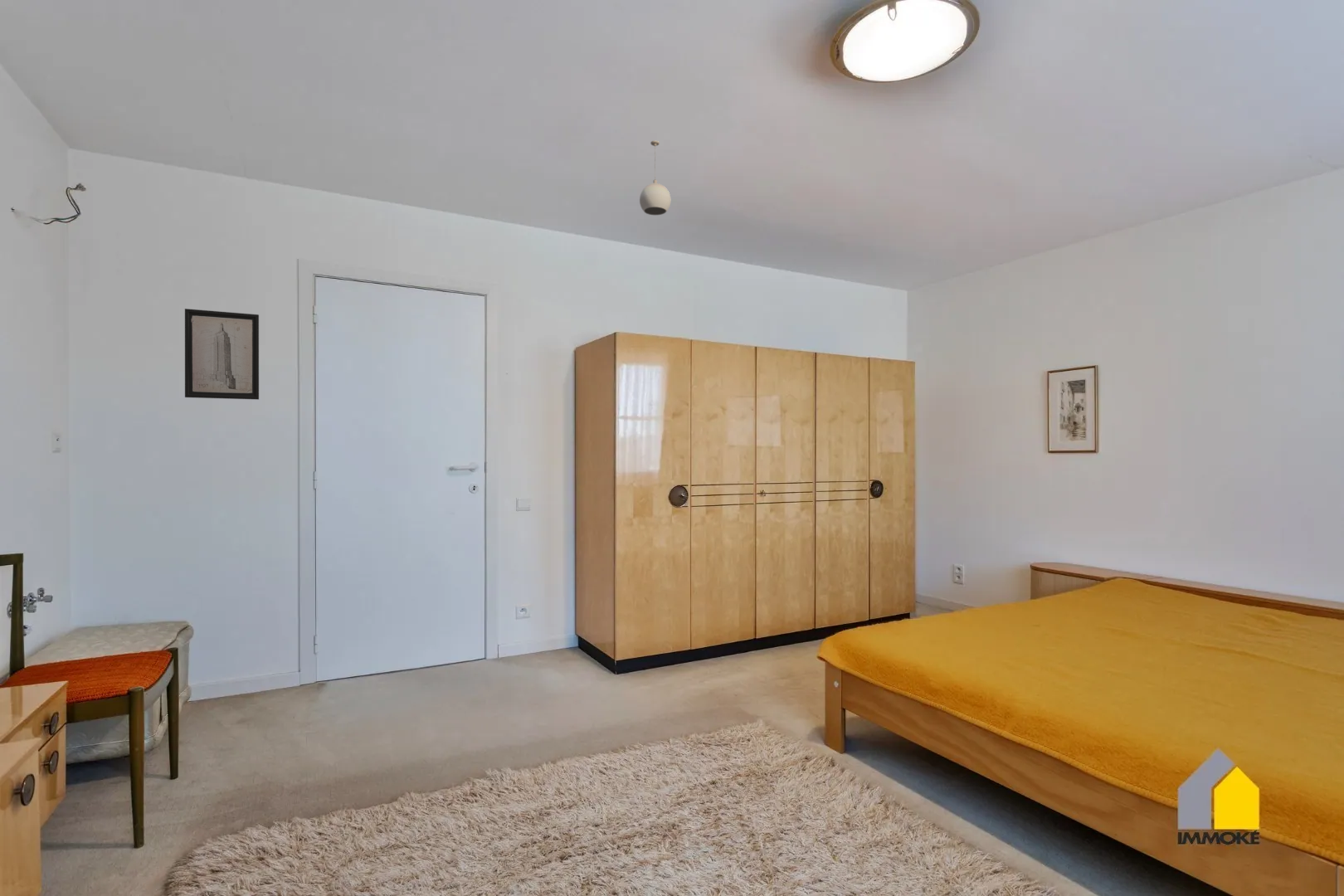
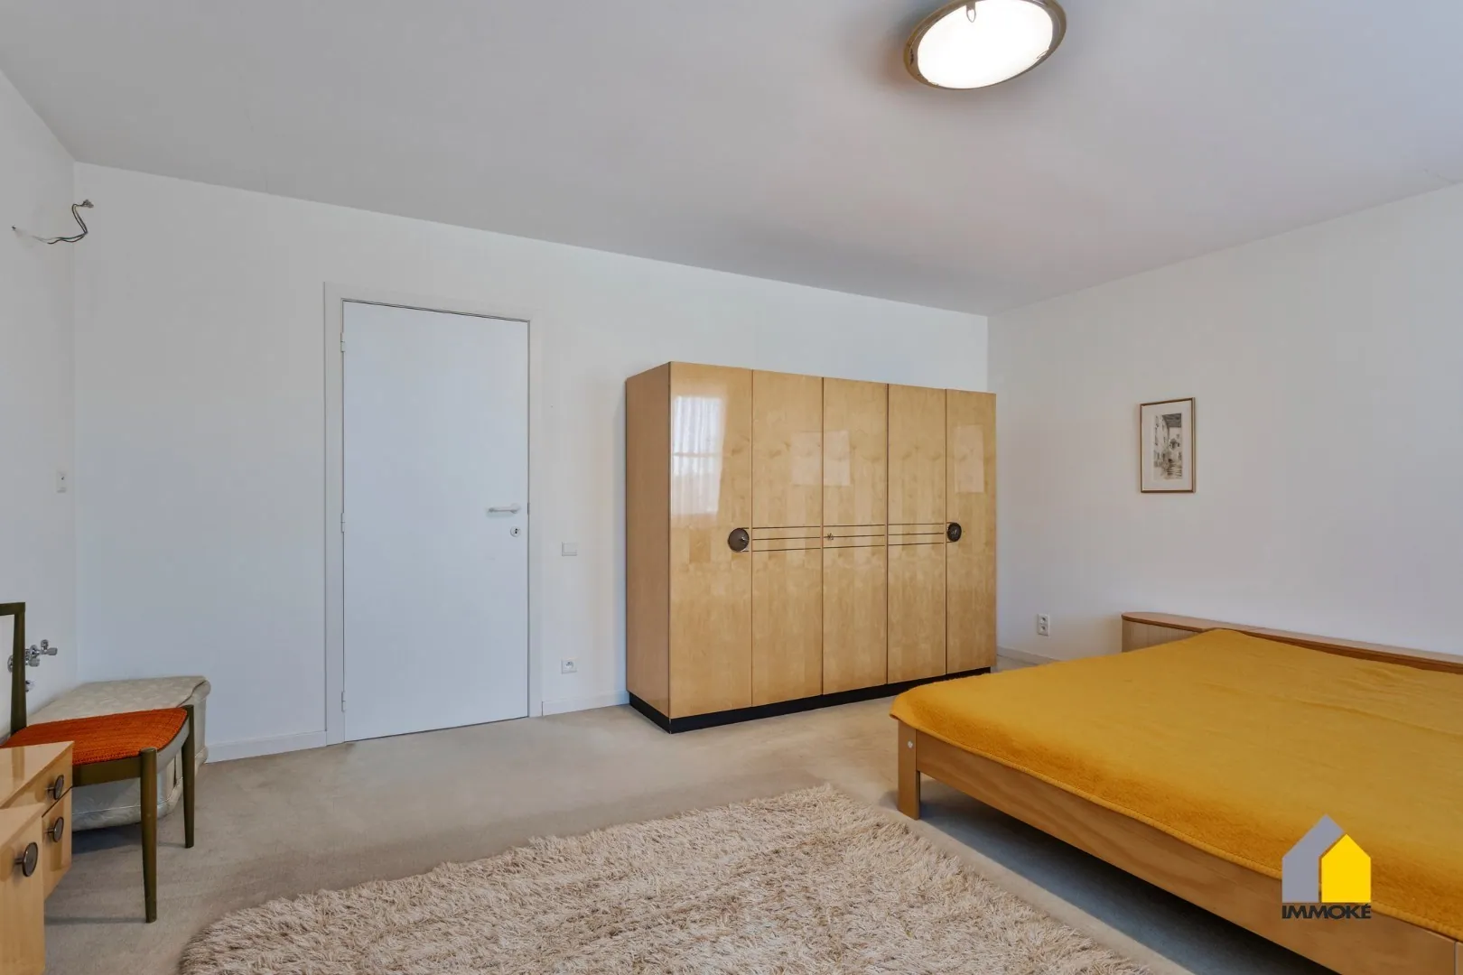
- wall art (222, 355)
- pendant light (655, 177)
